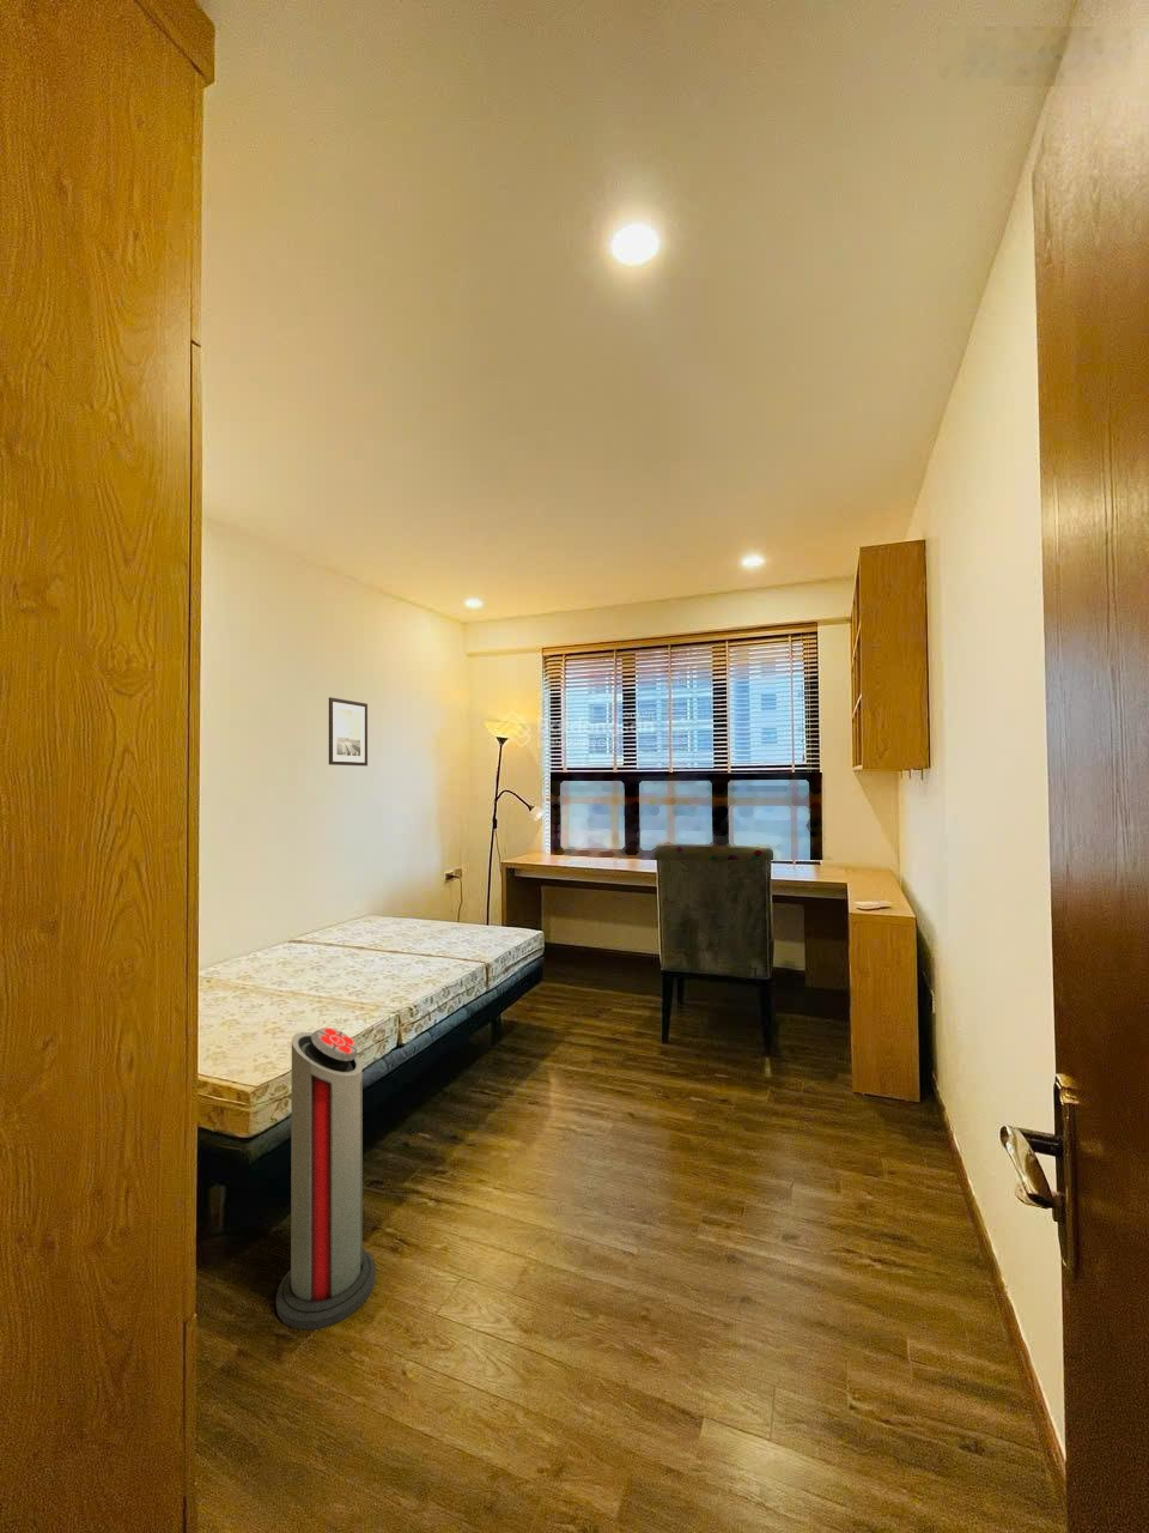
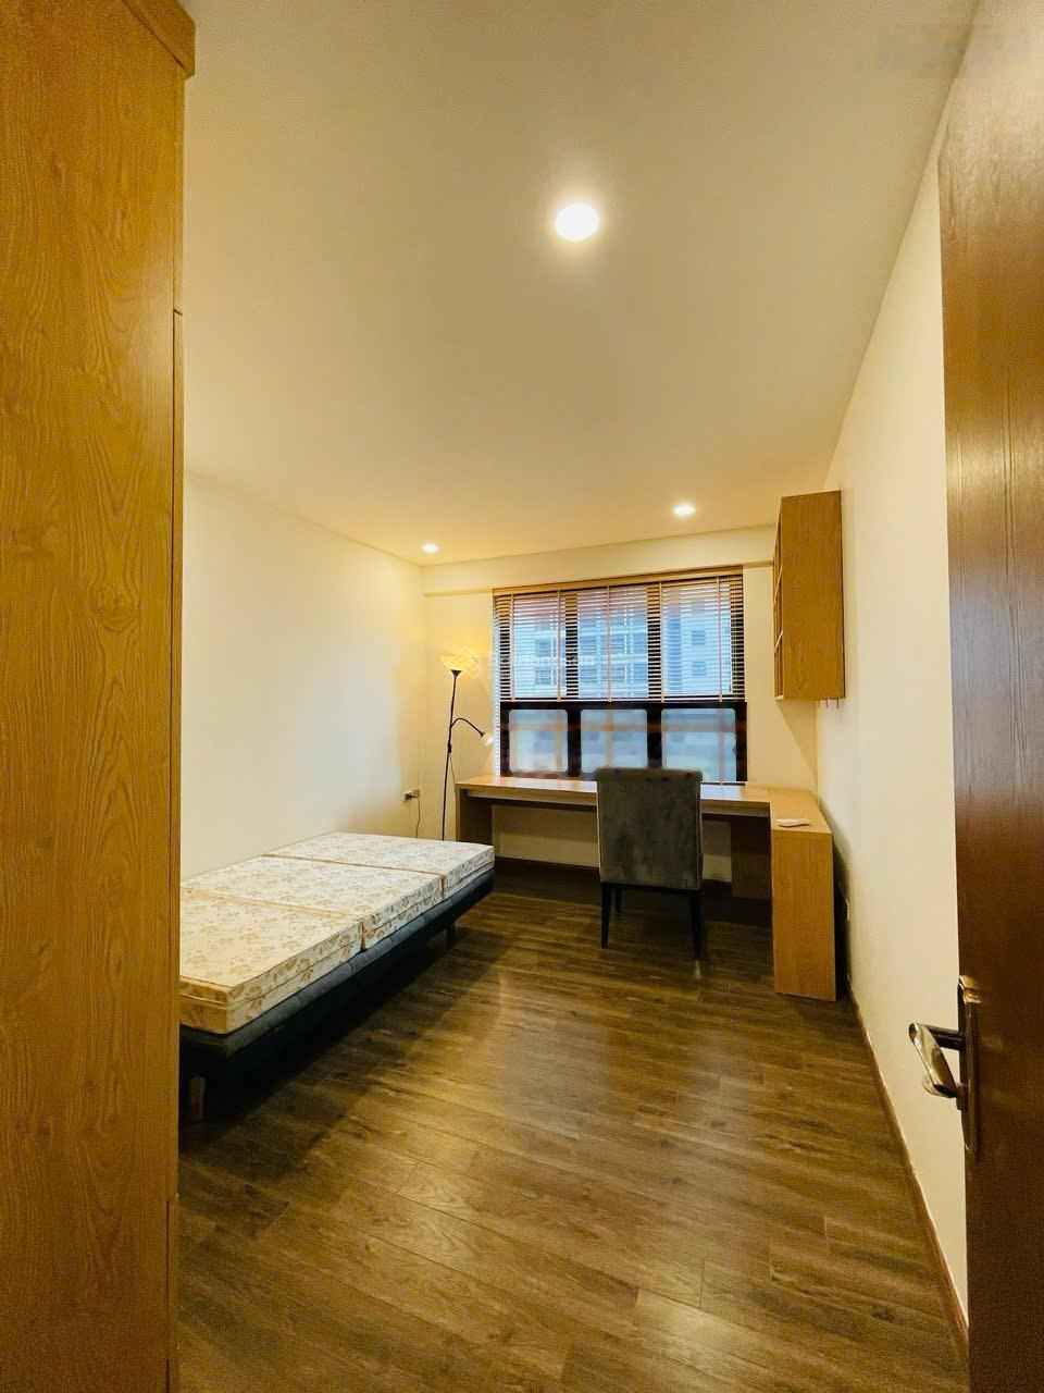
- wall art (349, 733)
- air purifier (327, 1158)
